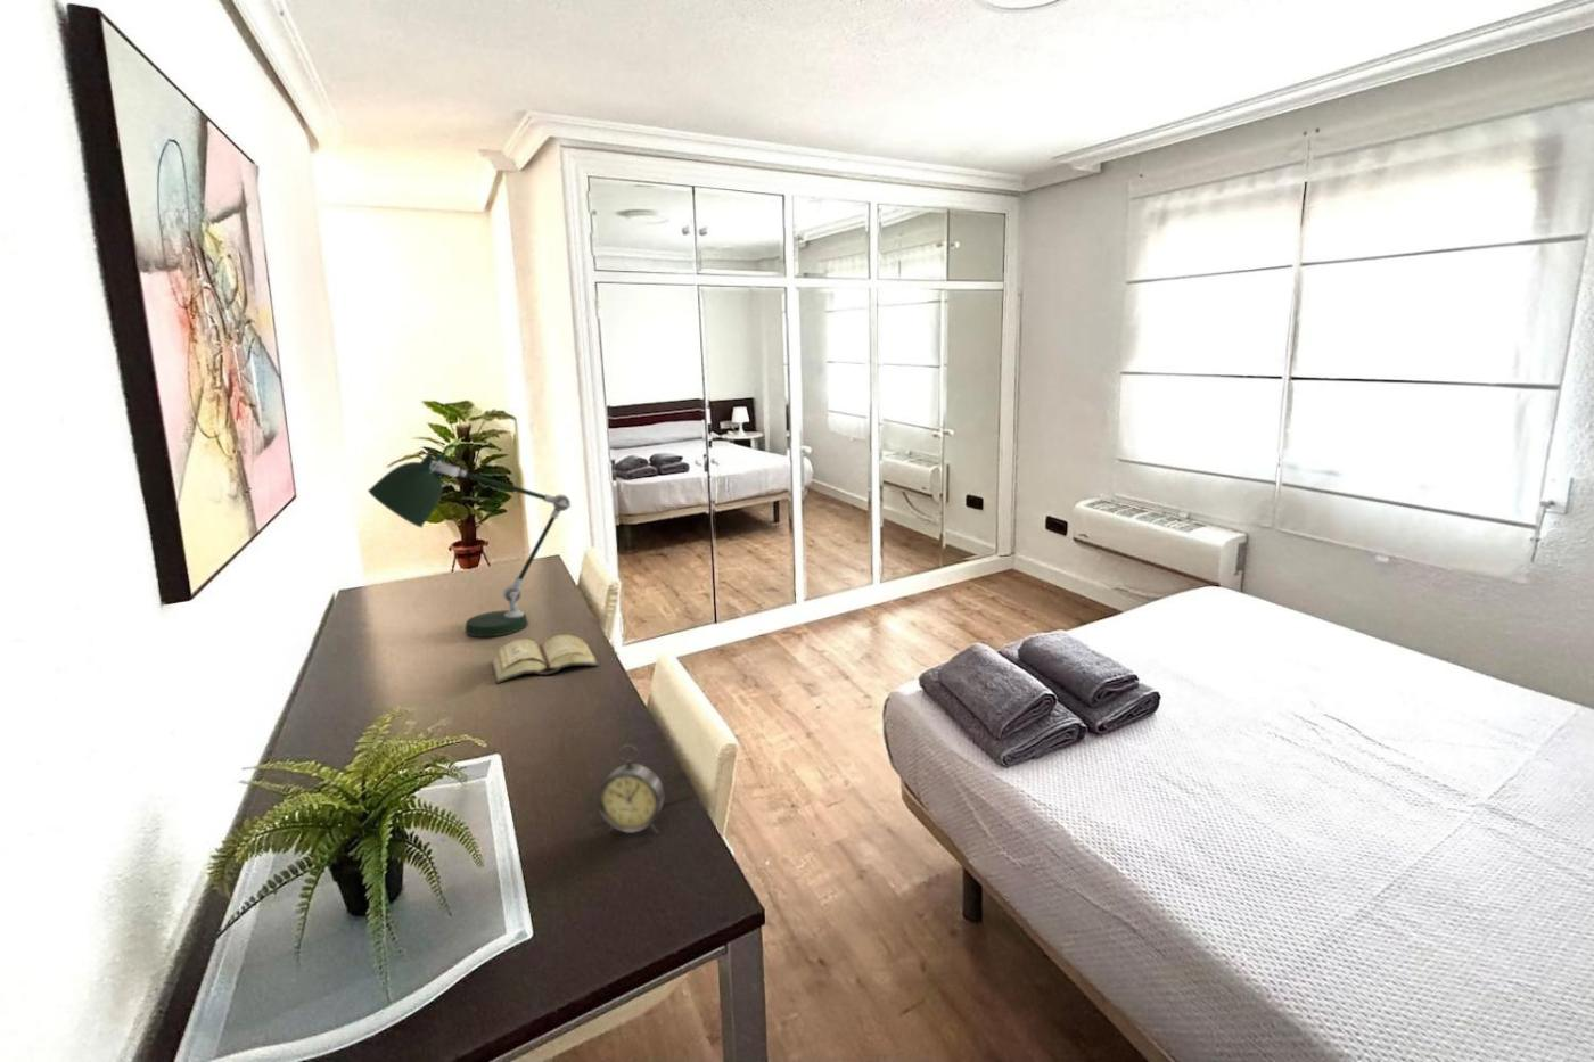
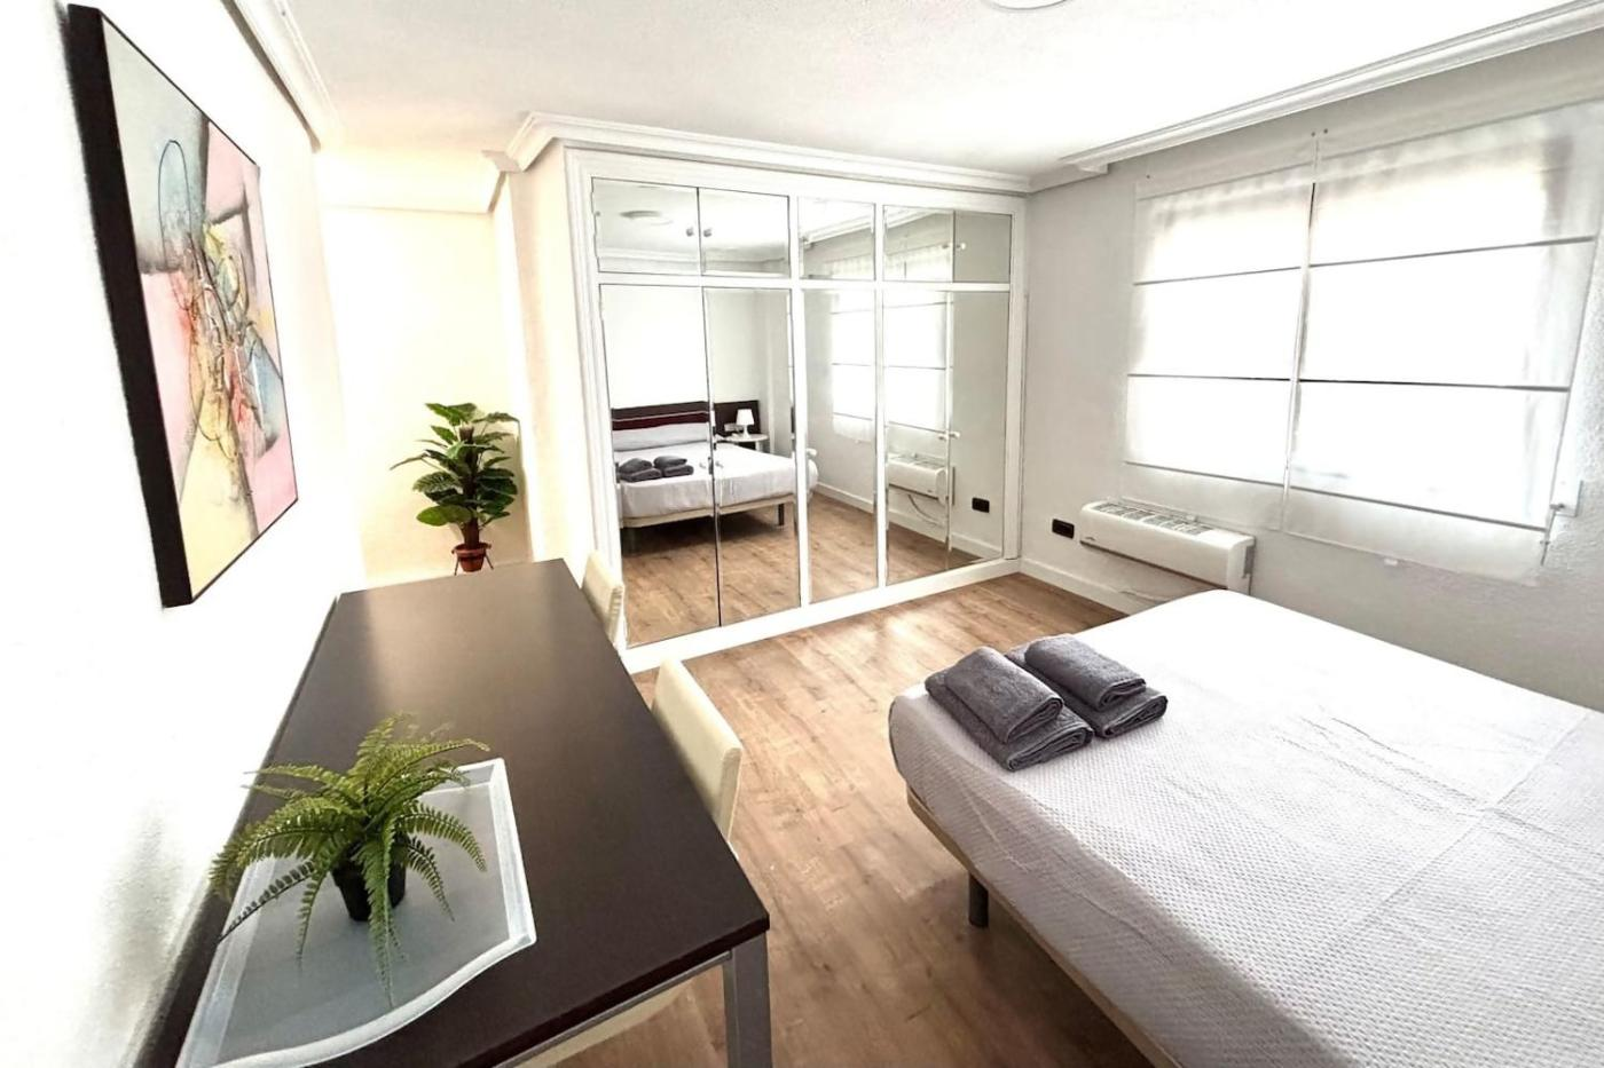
- desk lamp (526, 561)
- diary (543, 653)
- alarm clock (630, 788)
